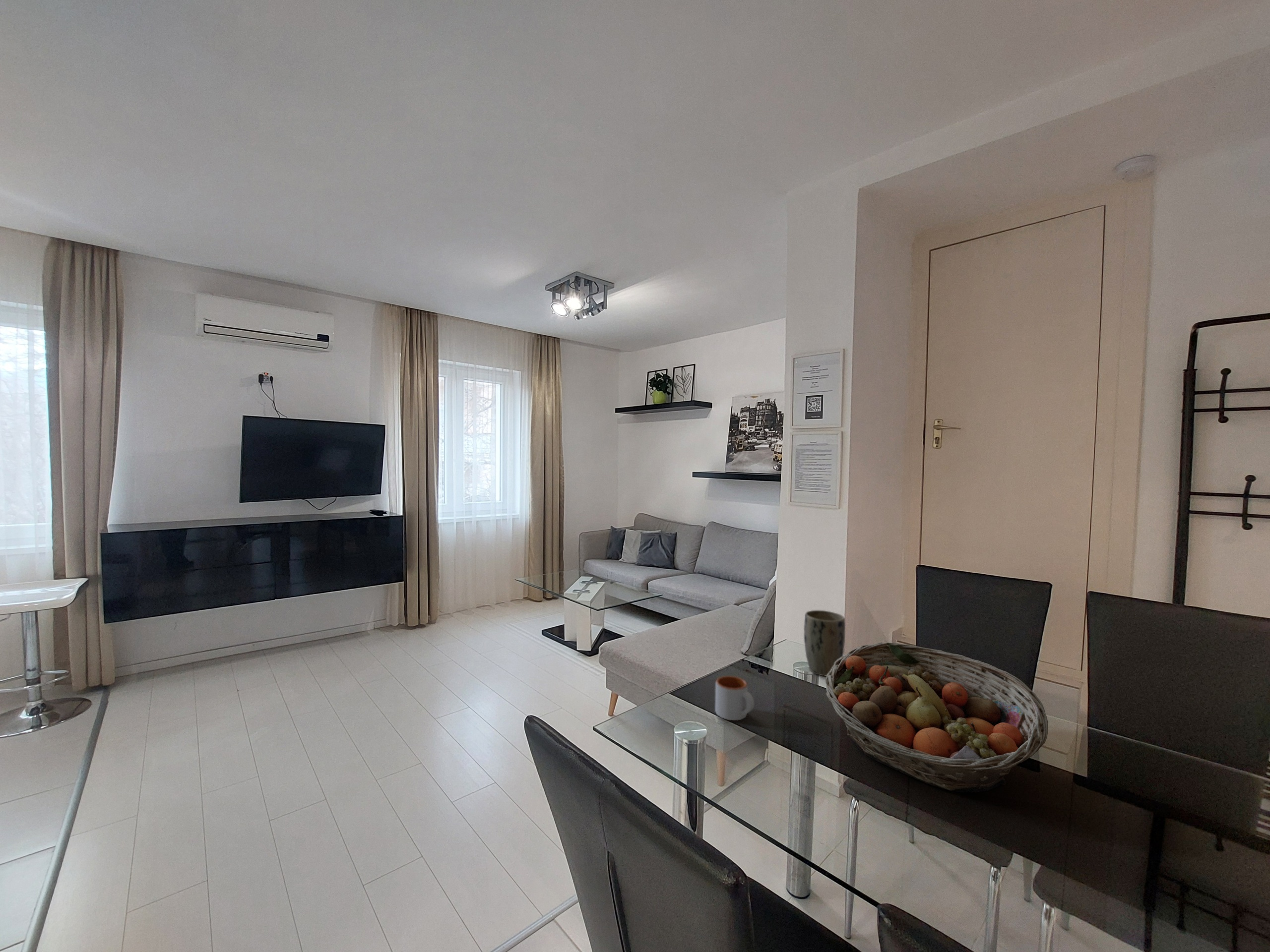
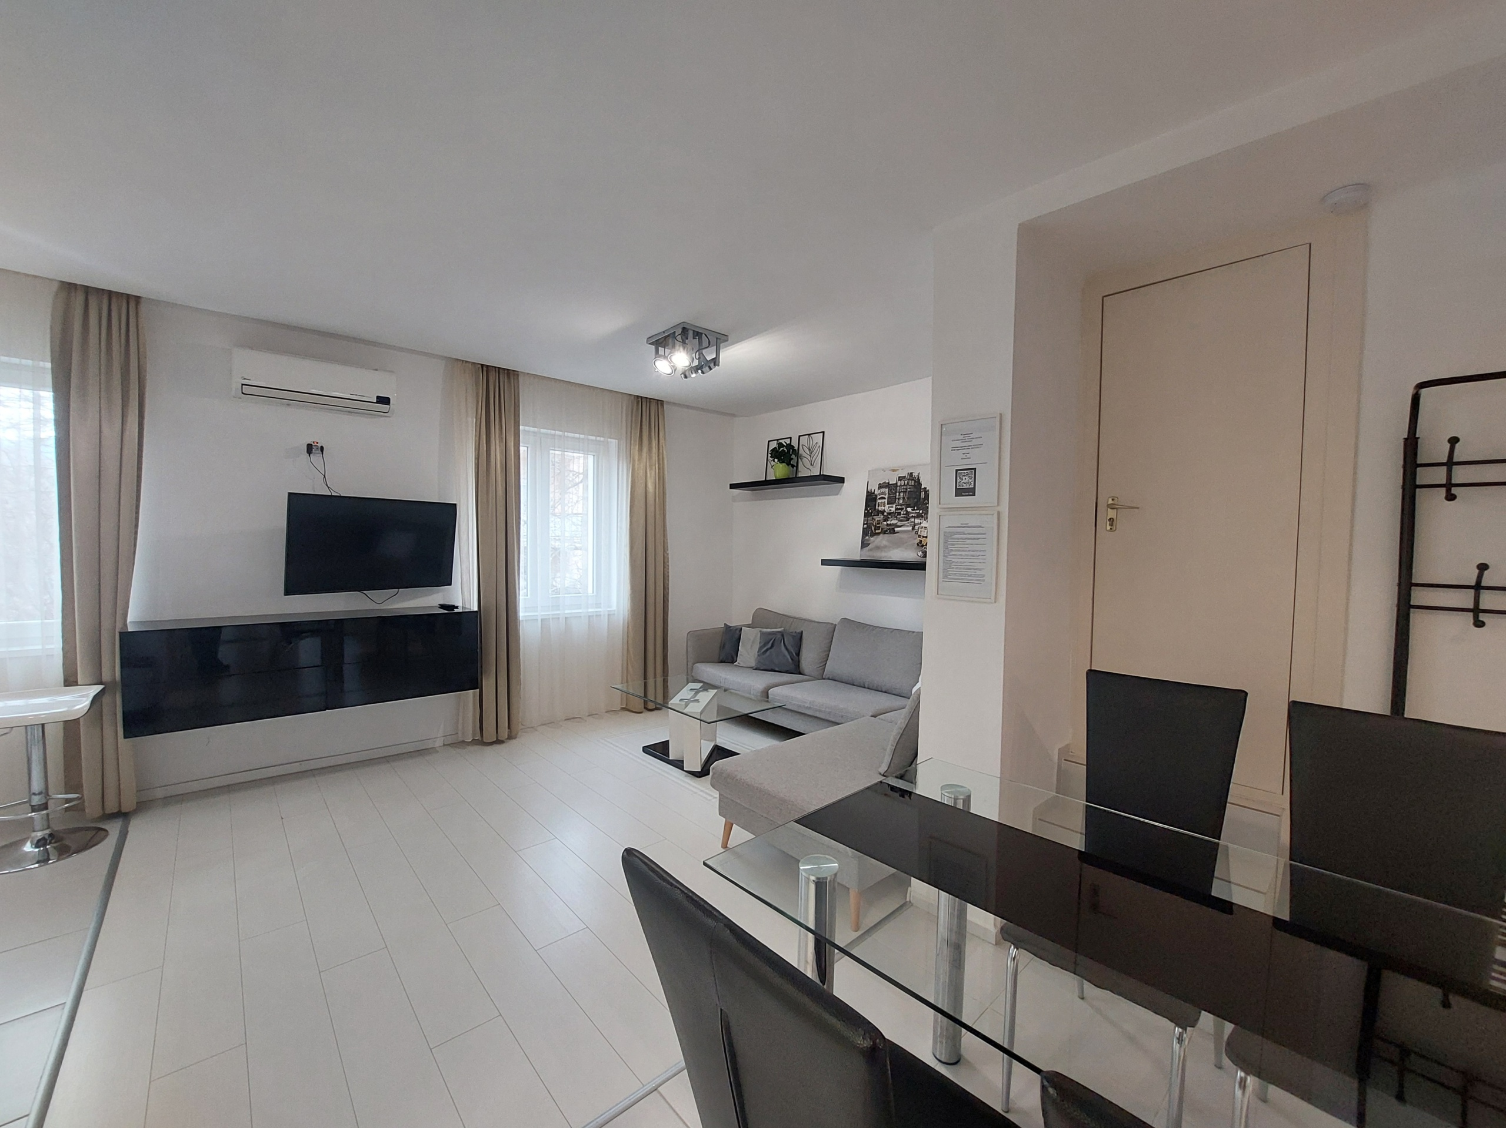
- mug (735, 699)
- fruit basket (924, 709)
- plant pot (824, 643)
